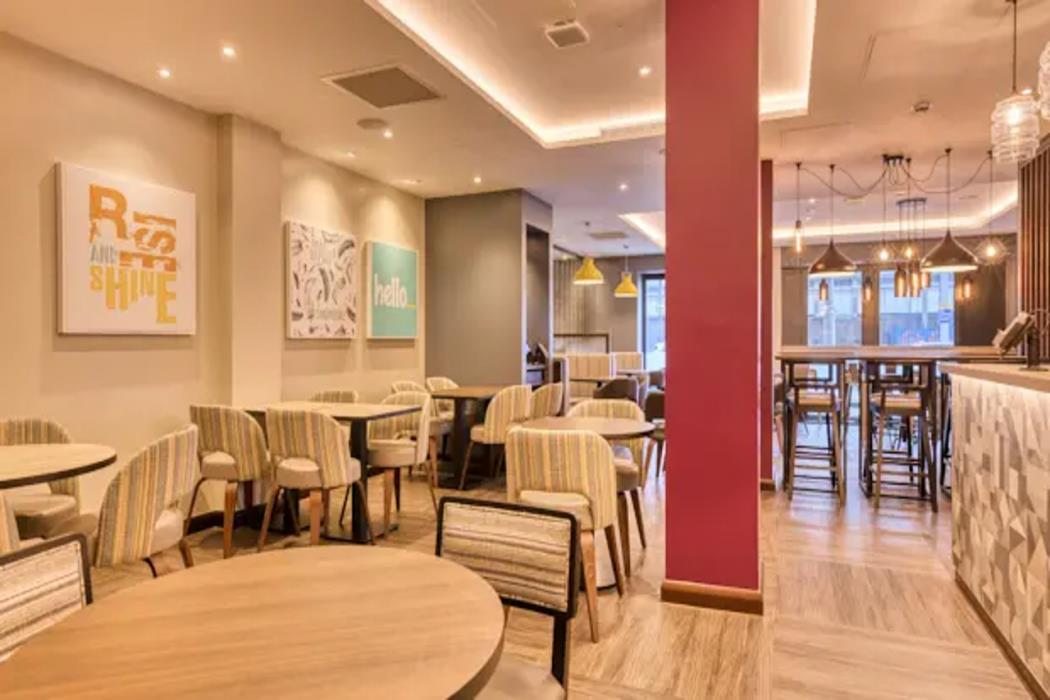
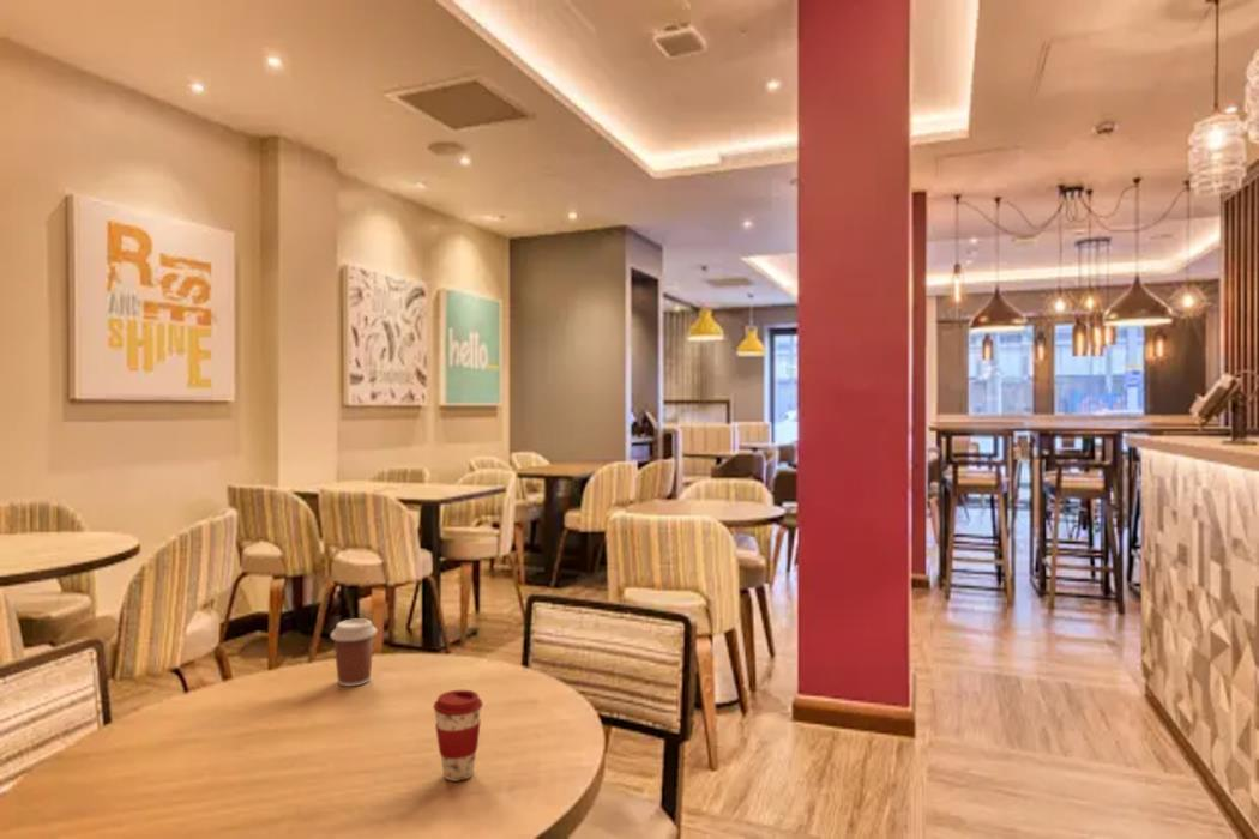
+ coffee cup (458, 735)
+ coffee cup (354, 651)
